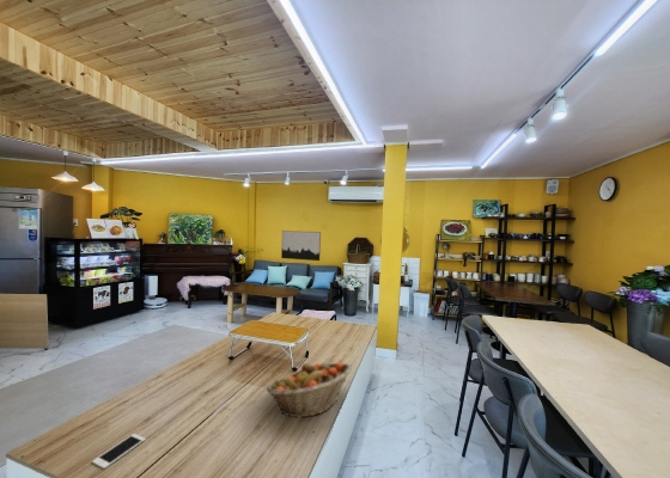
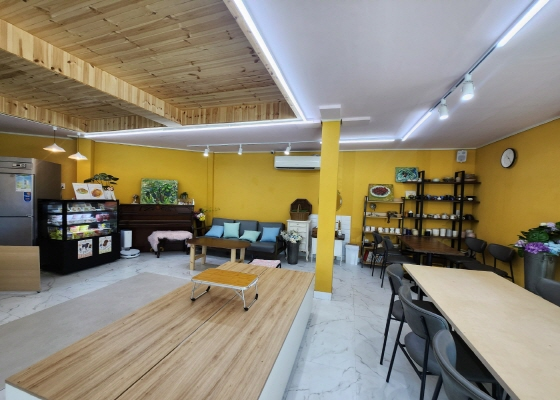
- fruit basket (311, 384)
- wall art (300, 245)
- cell phone (120, 449)
